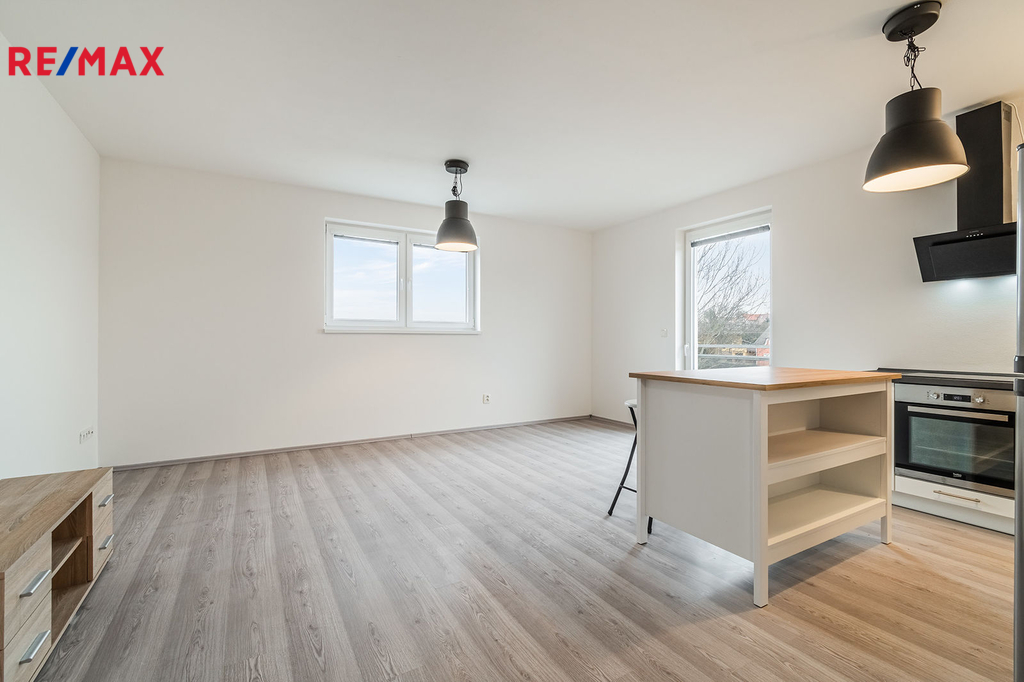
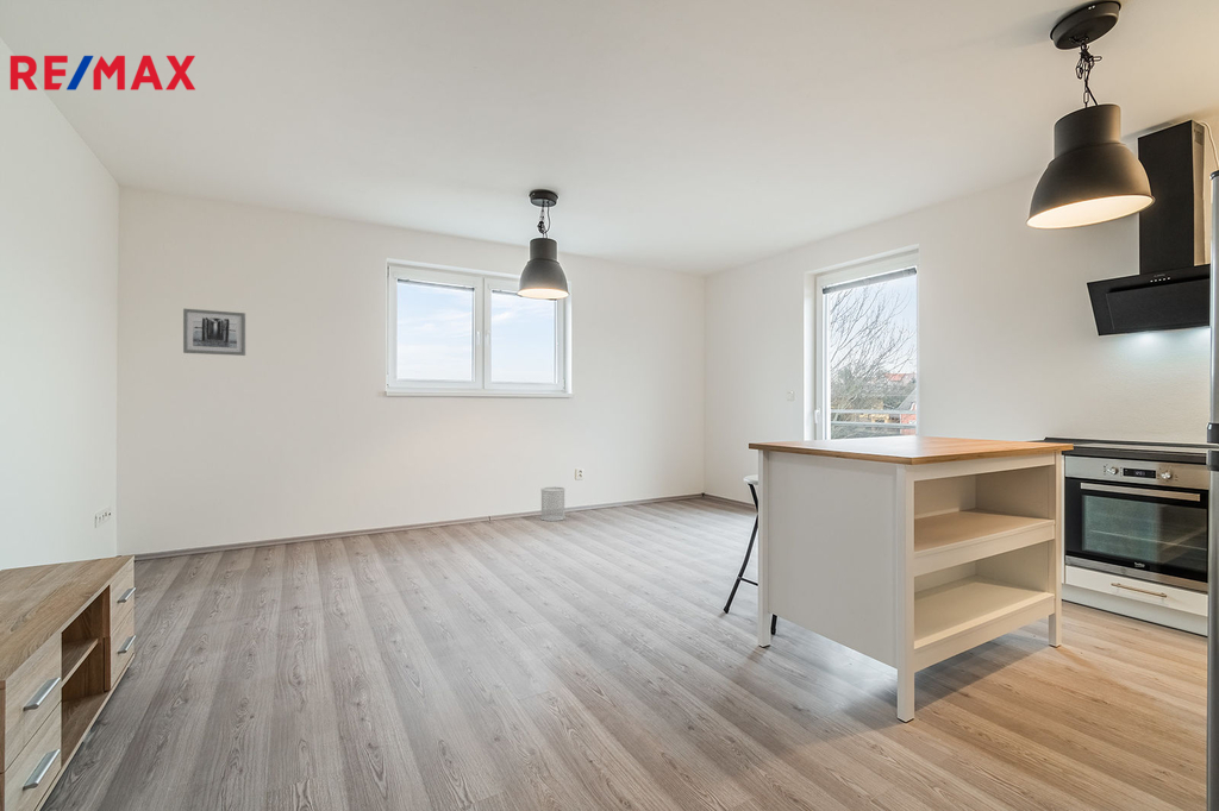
+ wastebasket (552, 503)
+ wall art (214, 332)
